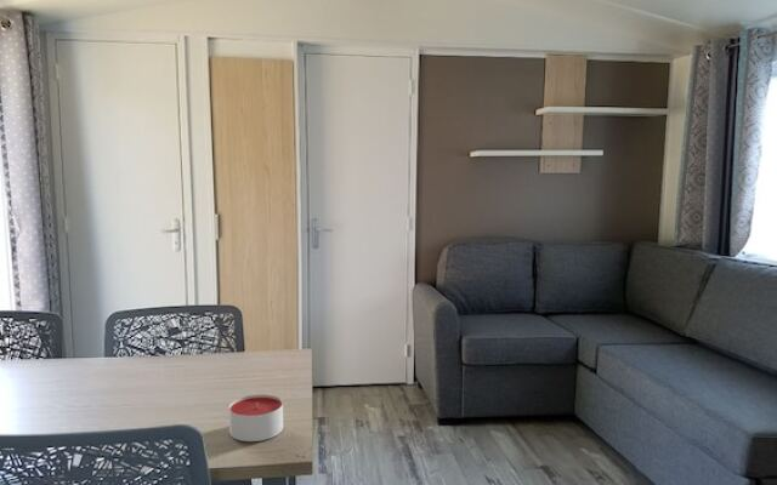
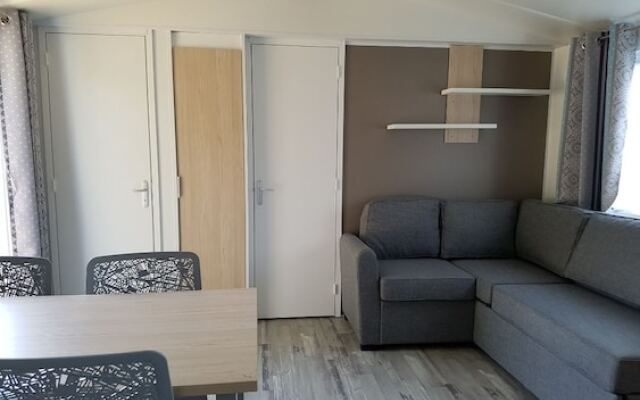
- candle (256, 416)
